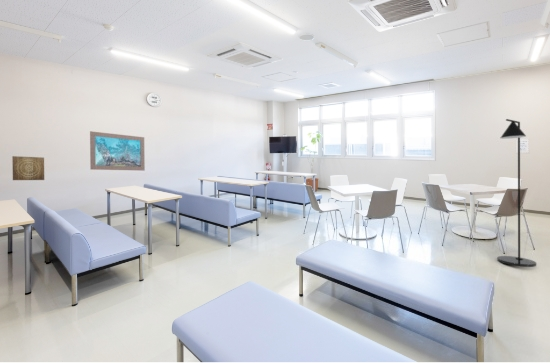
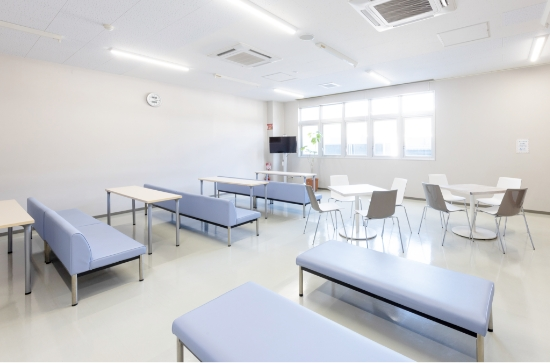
- wall art (28, 168)
- wall art (119, 152)
- floor lamp (518, 192)
